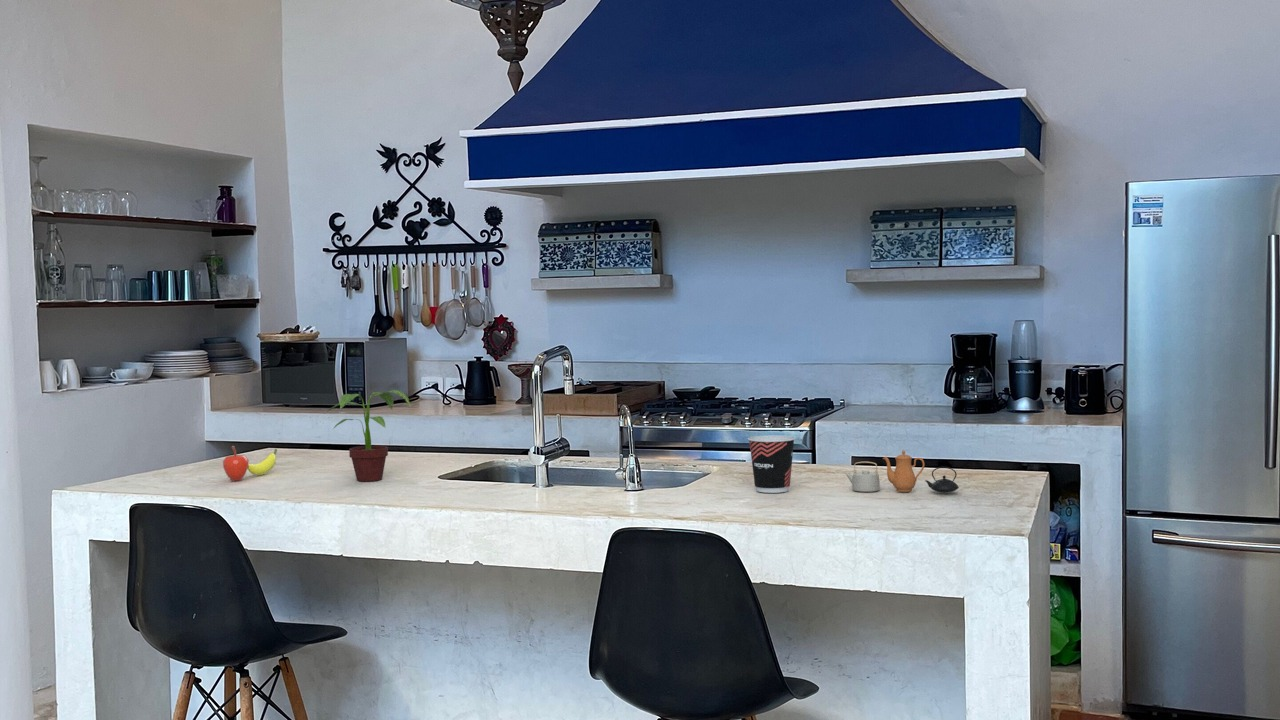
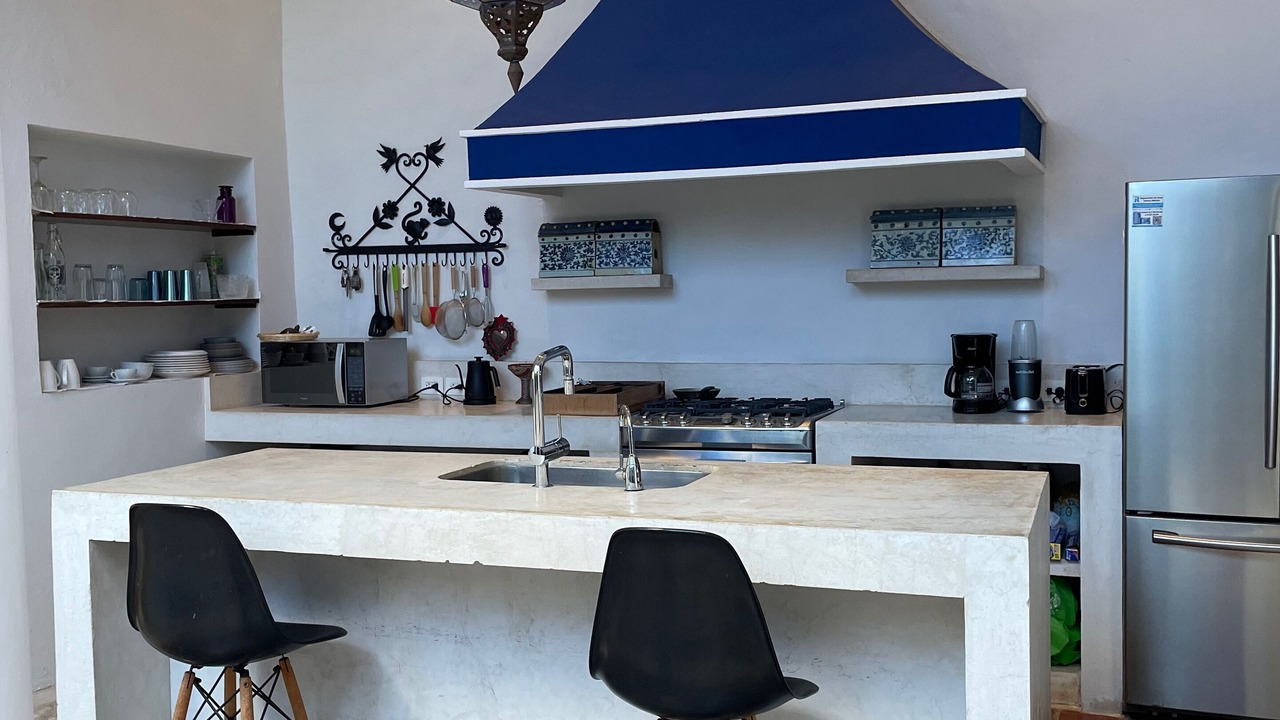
- teapot (901, 470)
- cup (771, 464)
- potted plant (368, 435)
- fruit (248, 460)
